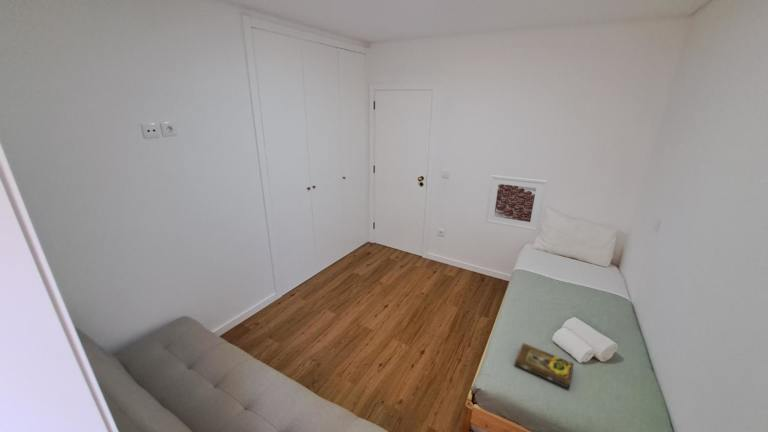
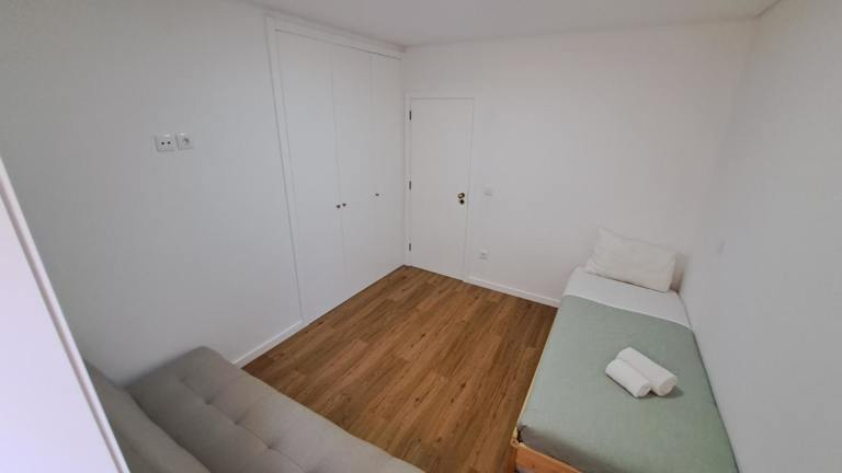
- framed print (514, 202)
- book (543, 364)
